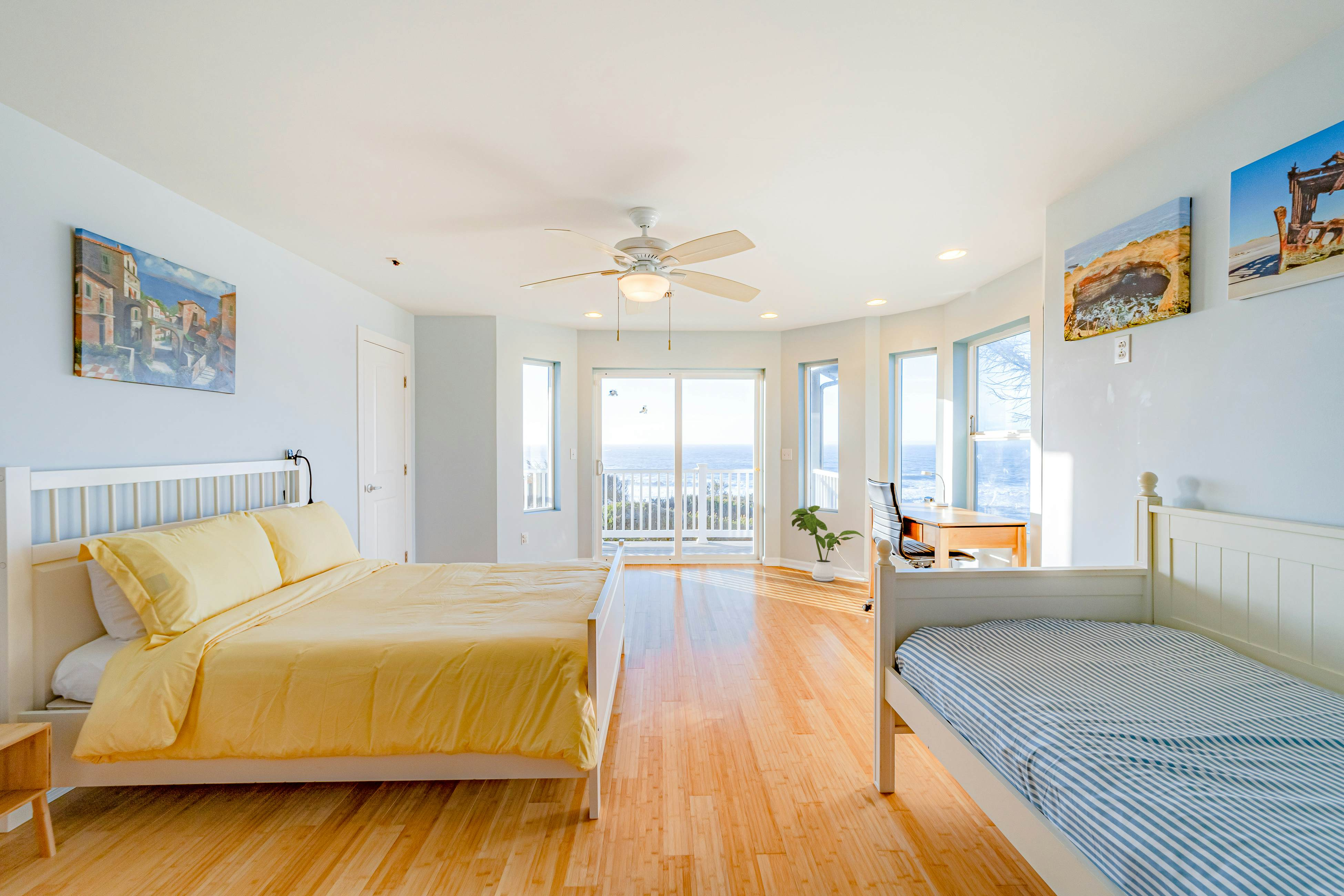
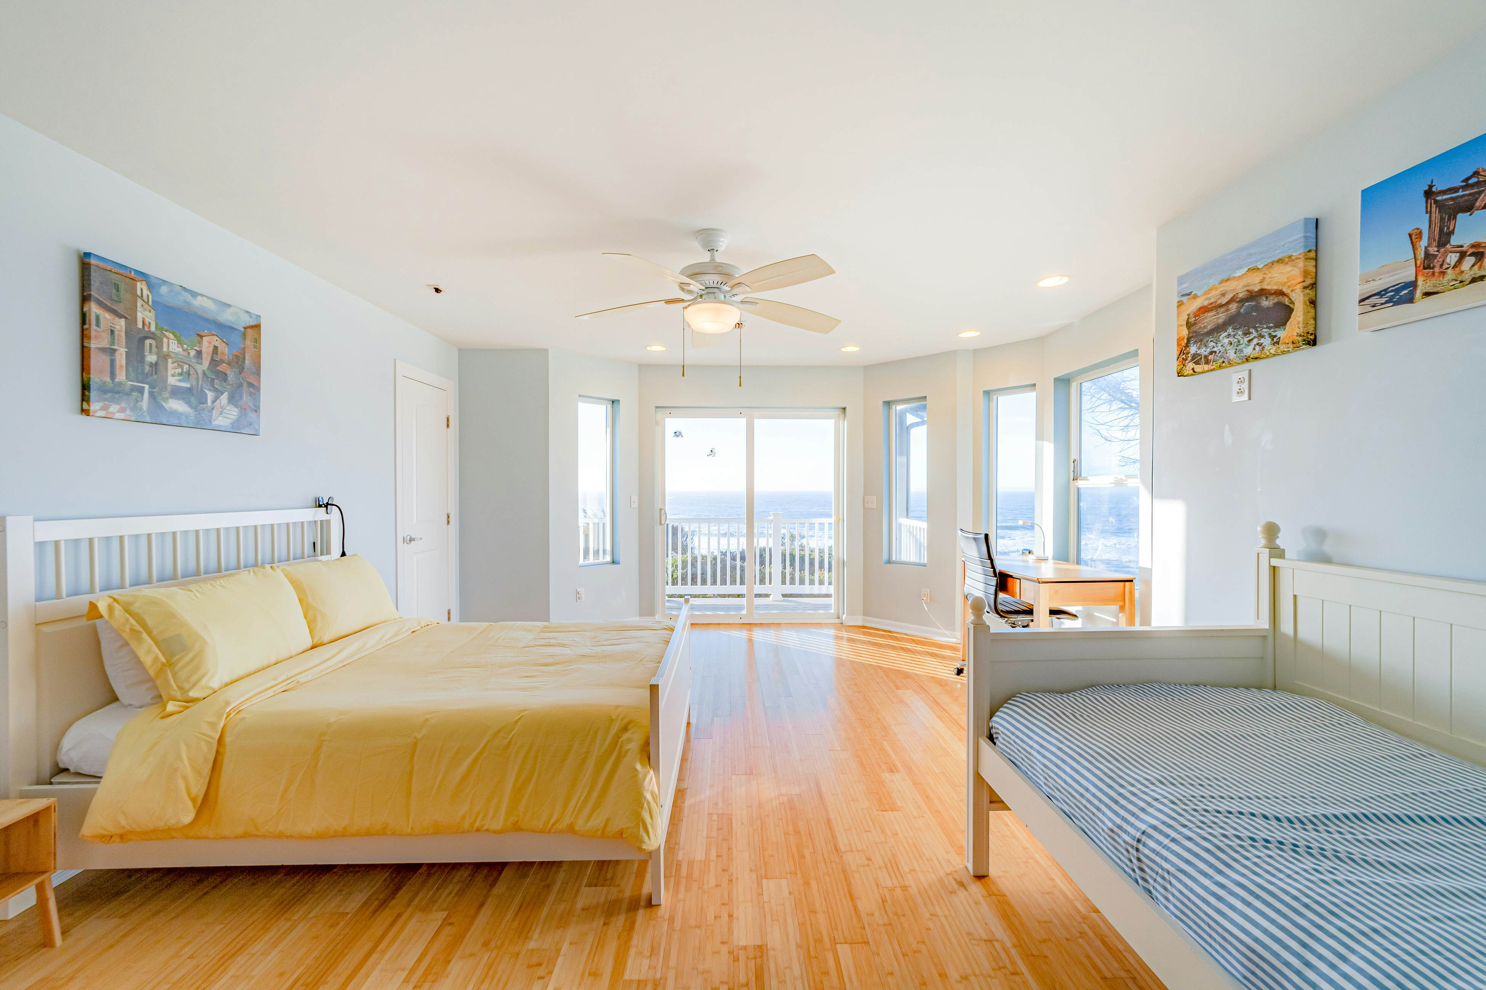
- house plant (820, 543)
